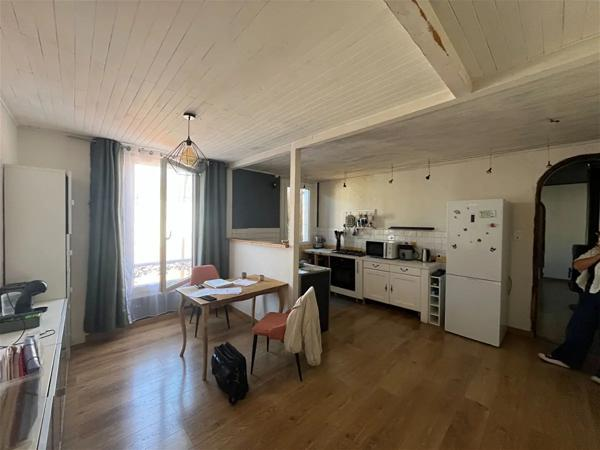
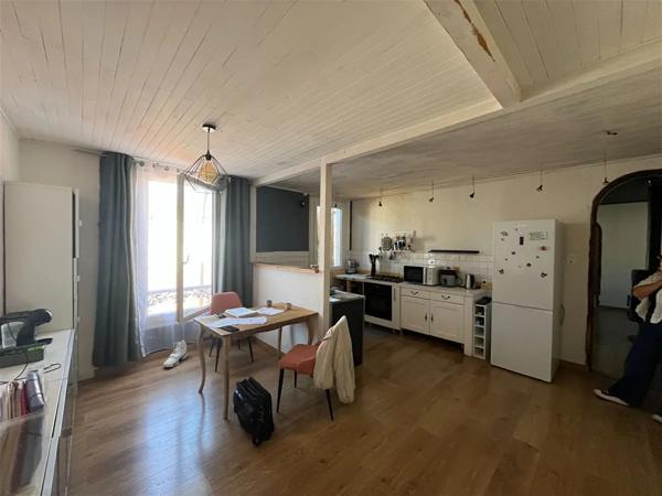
+ sneaker (175, 353)
